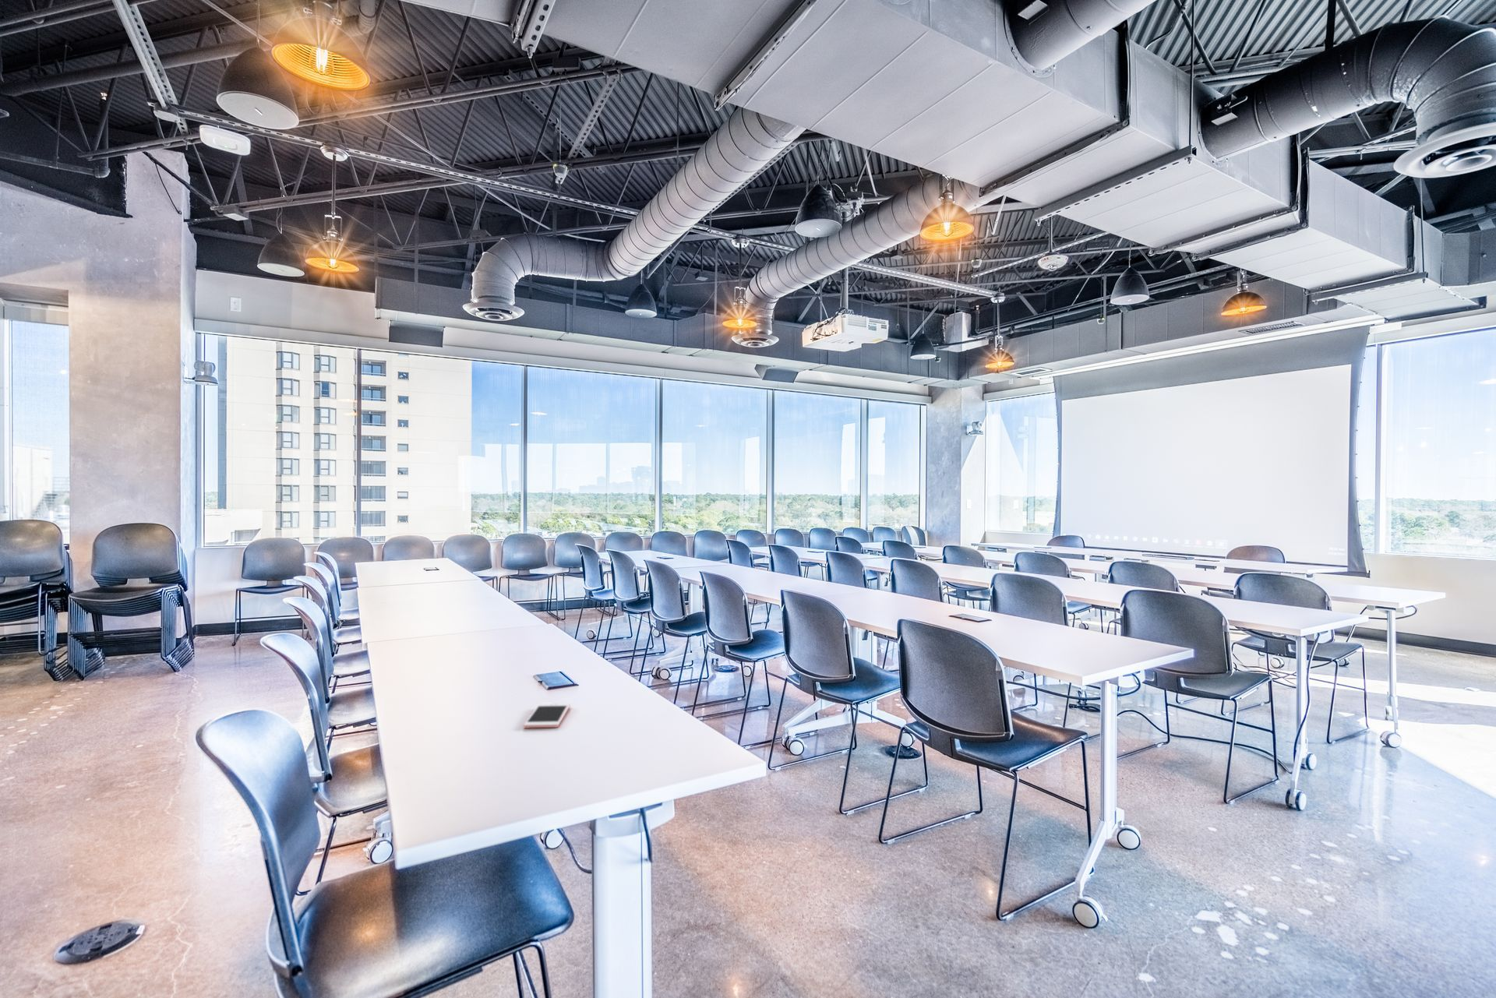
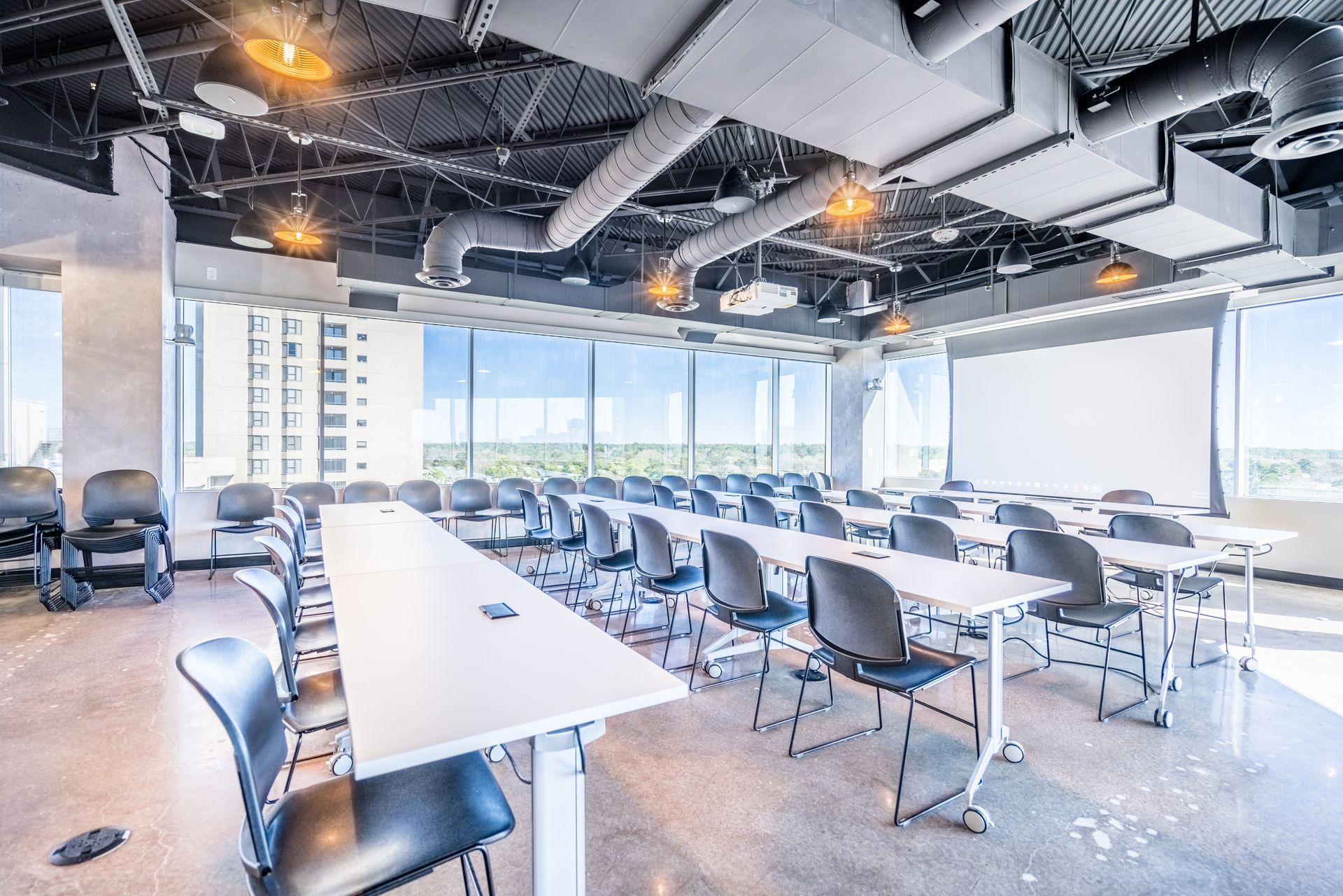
- cell phone (548, 714)
